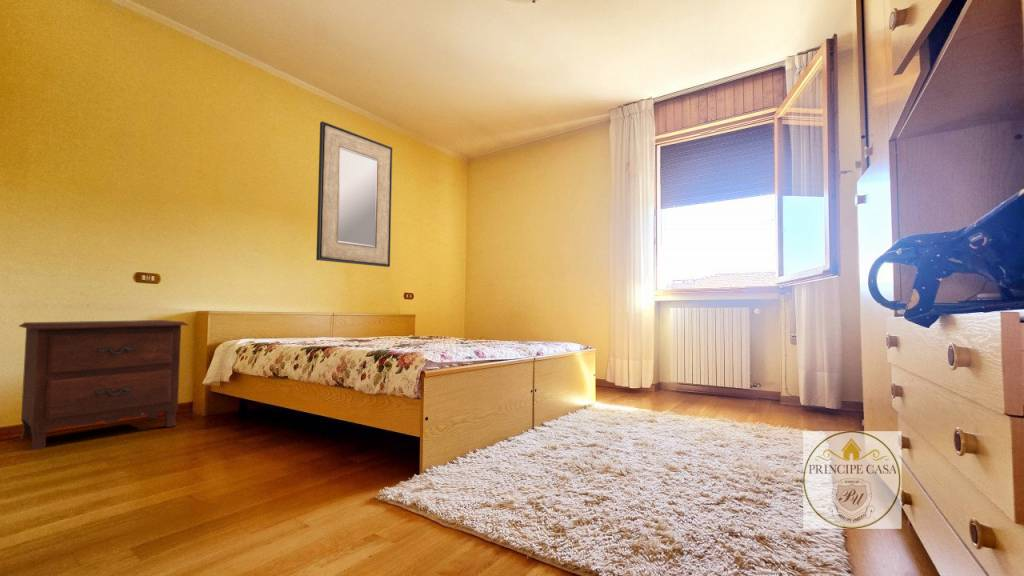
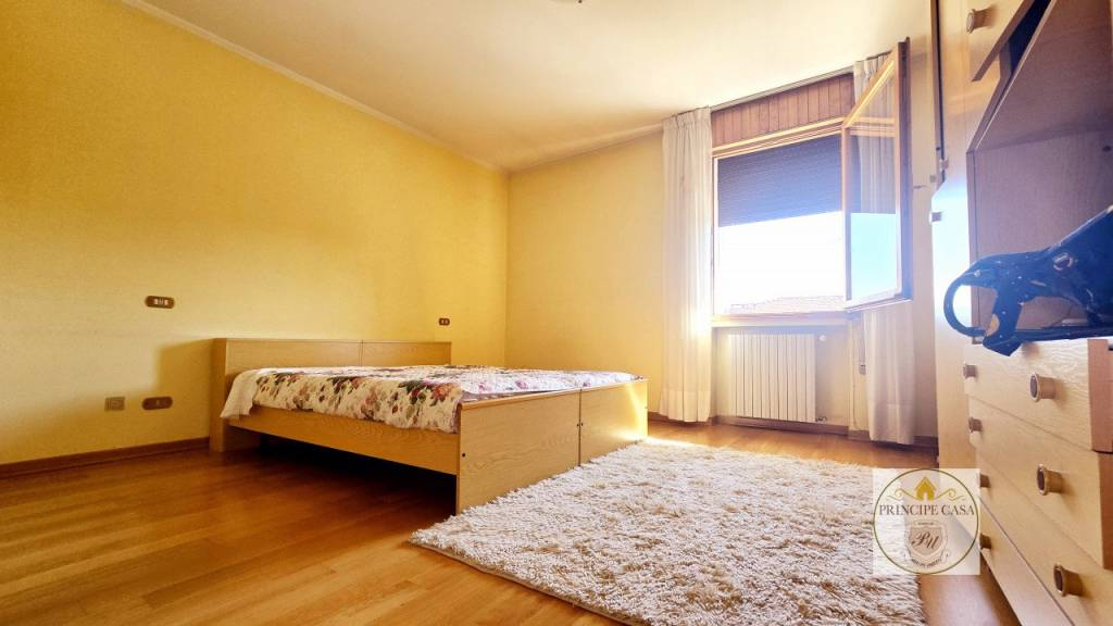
- home mirror (357, 199)
- nightstand (106, 376)
